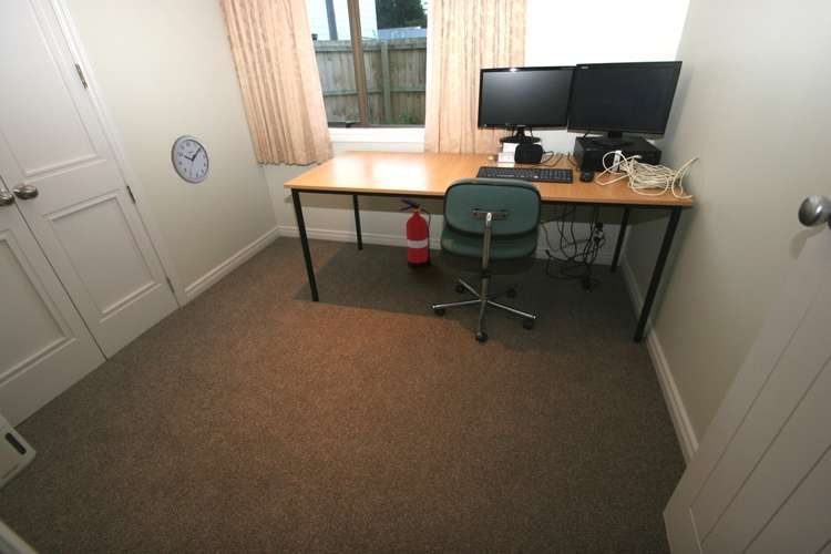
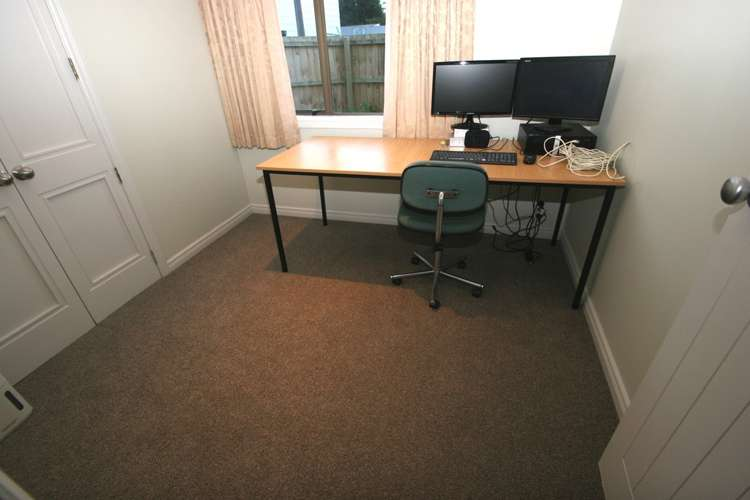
- fire extinguisher (416, 233)
- wall clock (192, 160)
